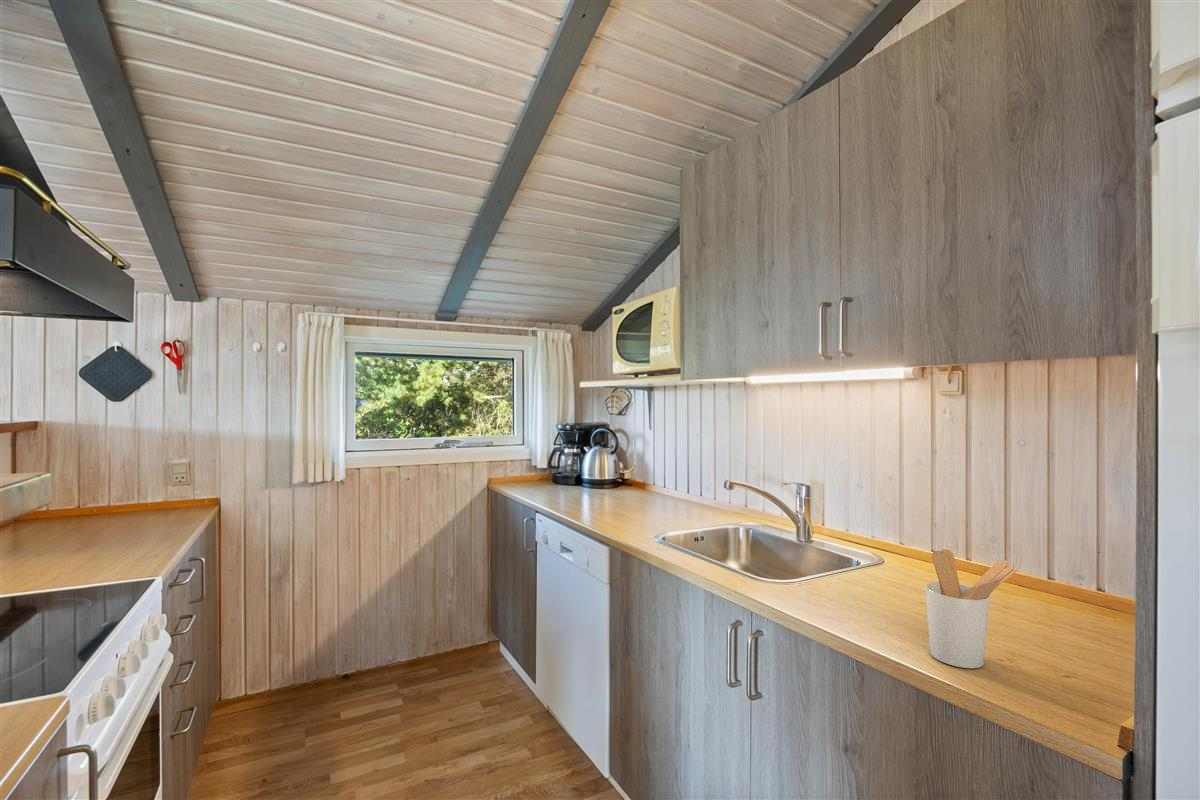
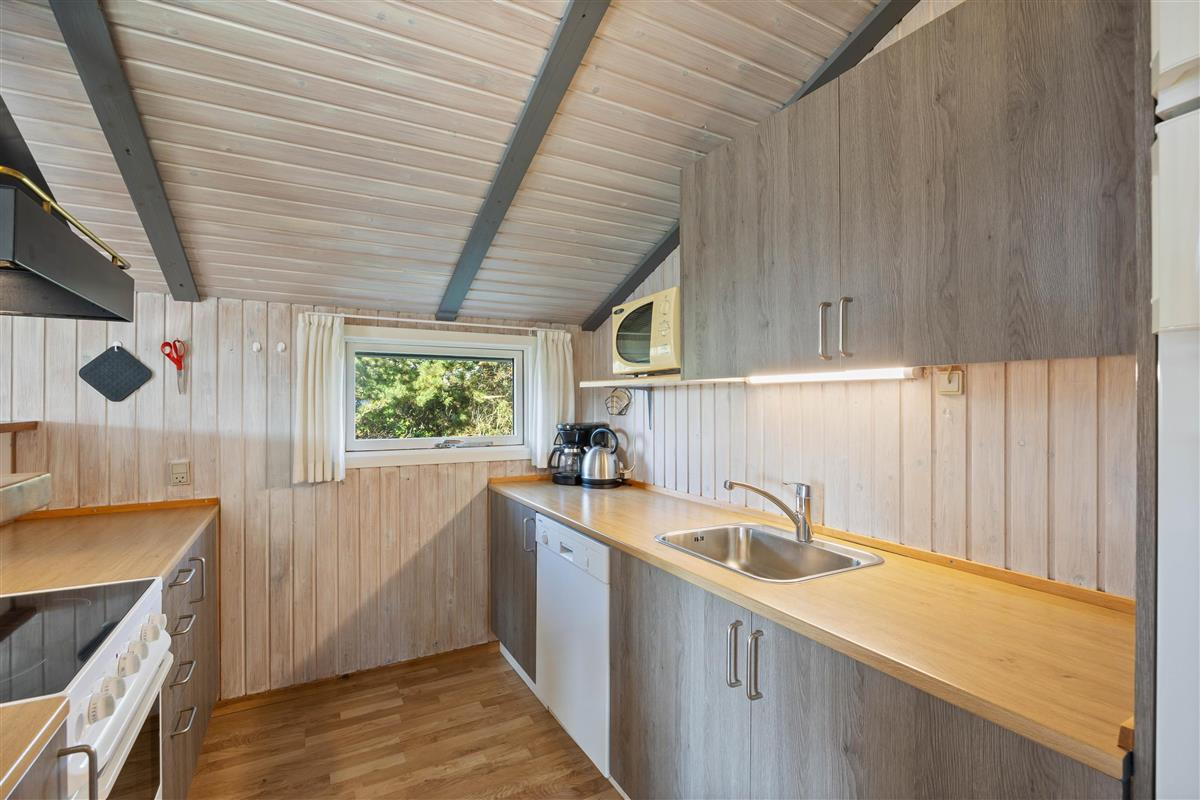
- utensil holder (971, 607)
